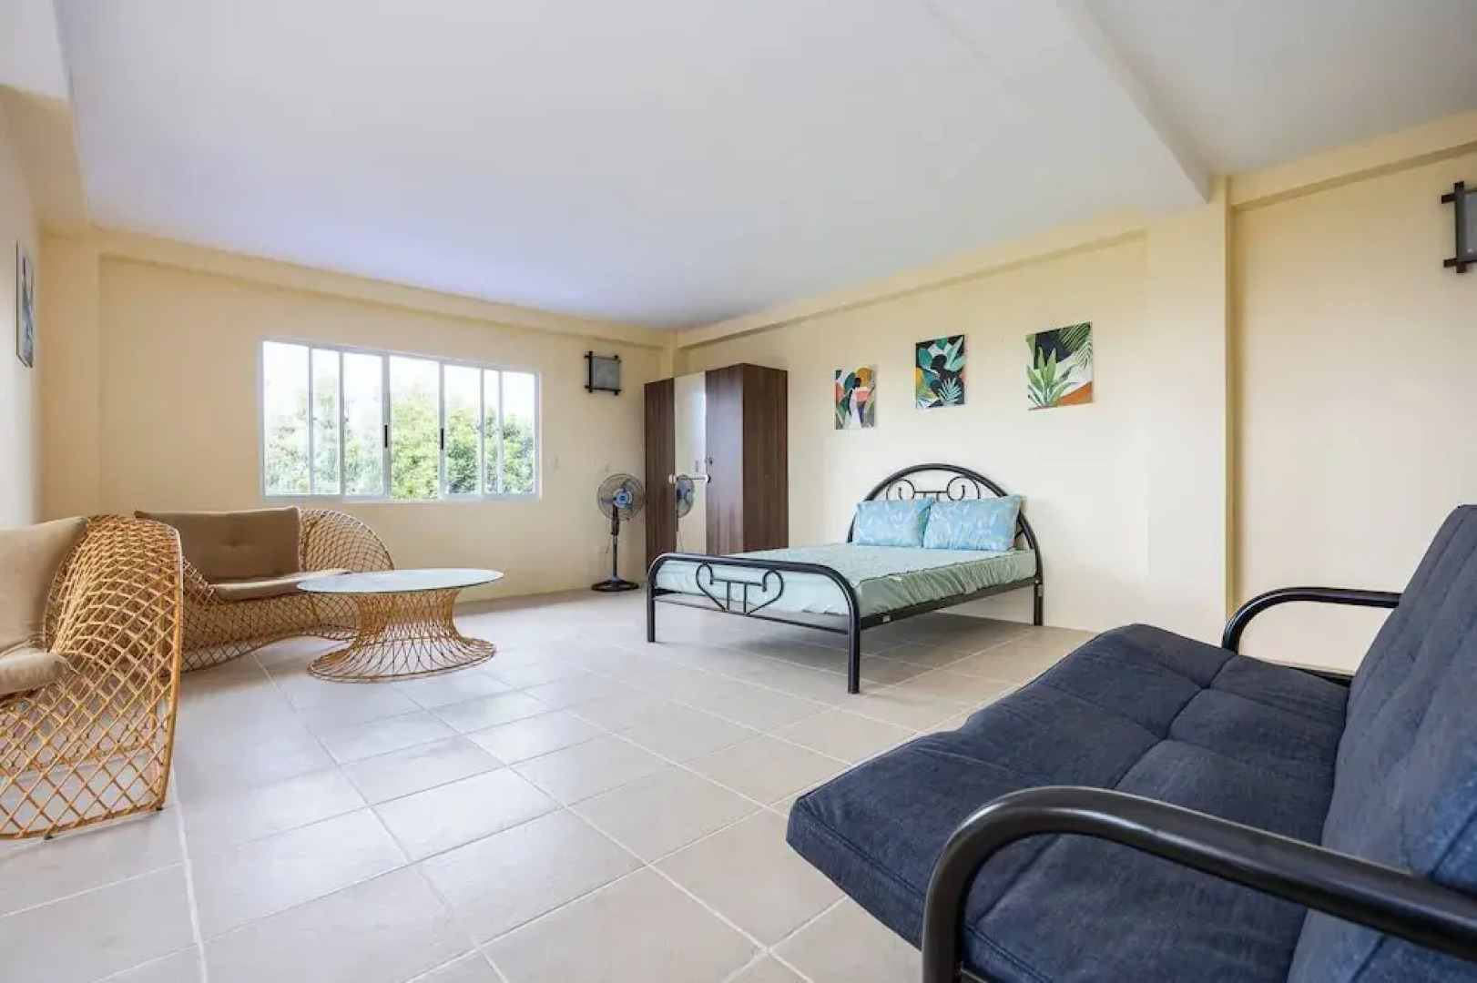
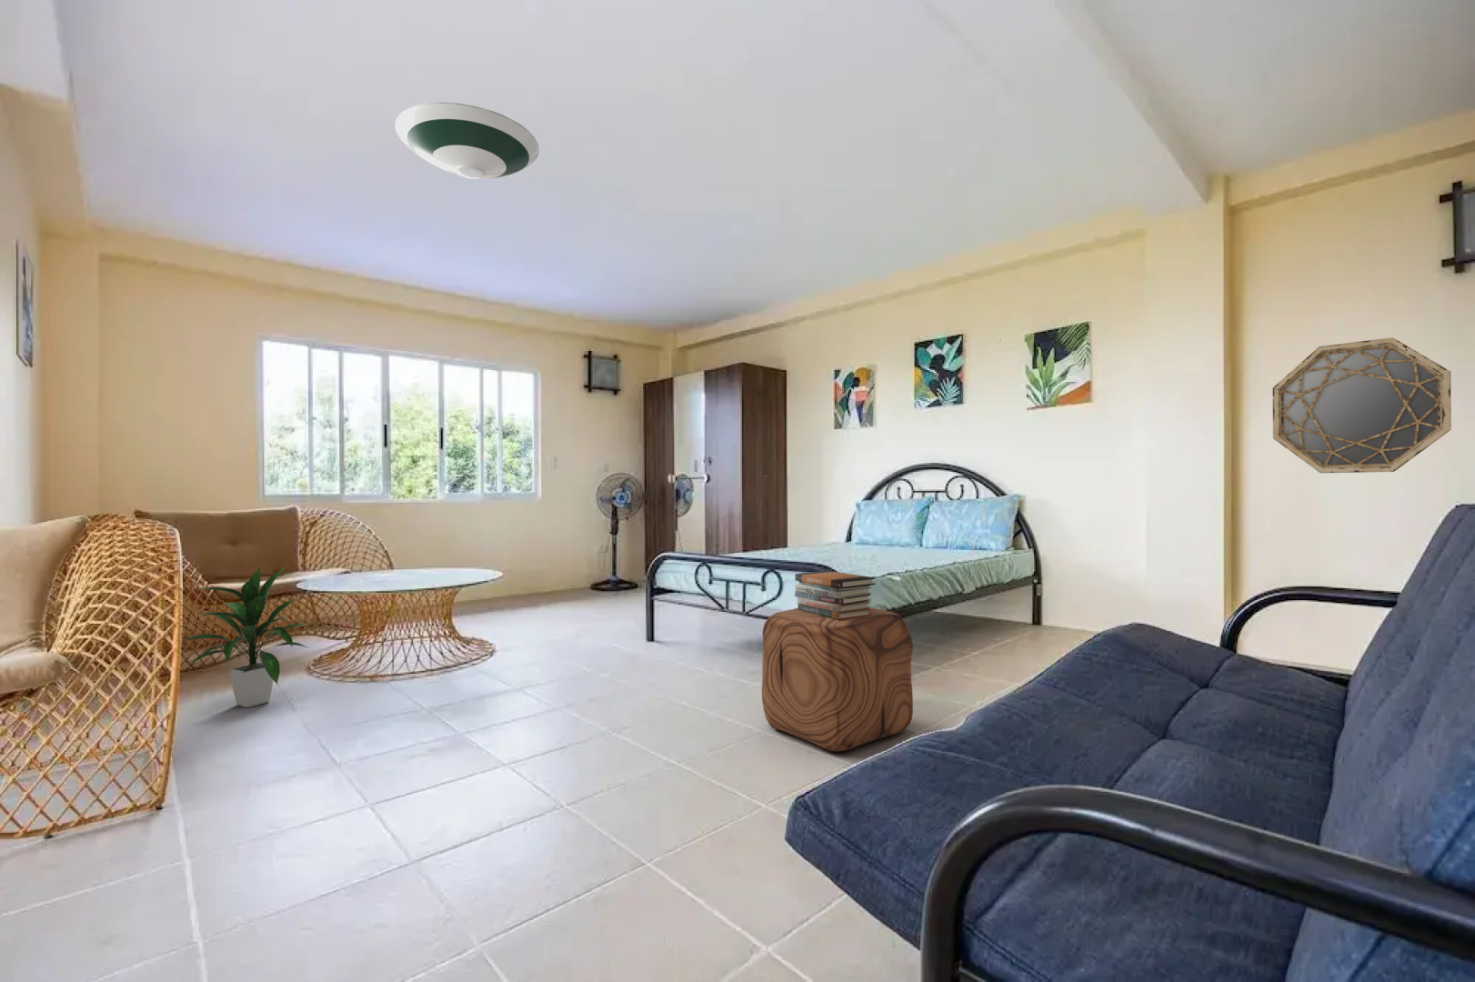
+ home mirror (1354, 408)
+ book stack (833, 592)
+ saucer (469, 157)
+ indoor plant (251, 636)
+ ottoman (836, 670)
